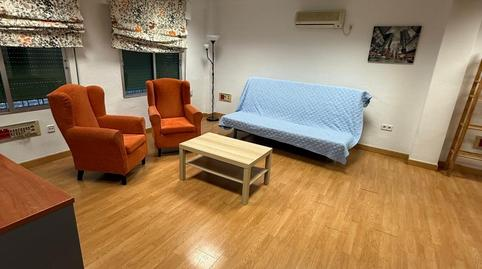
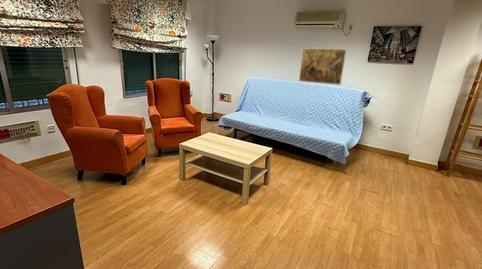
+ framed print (321, 66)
